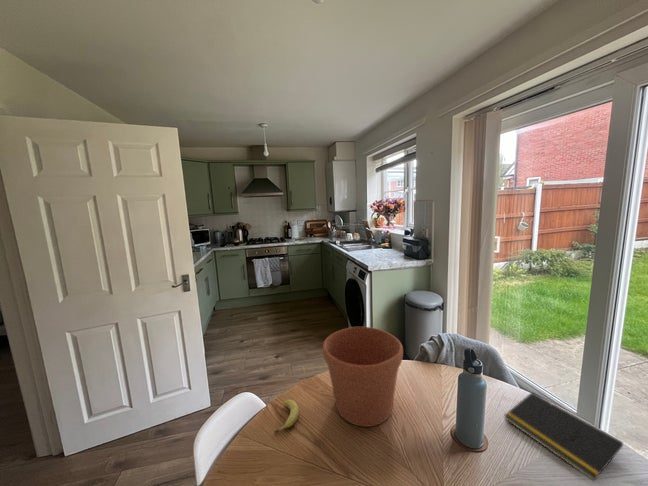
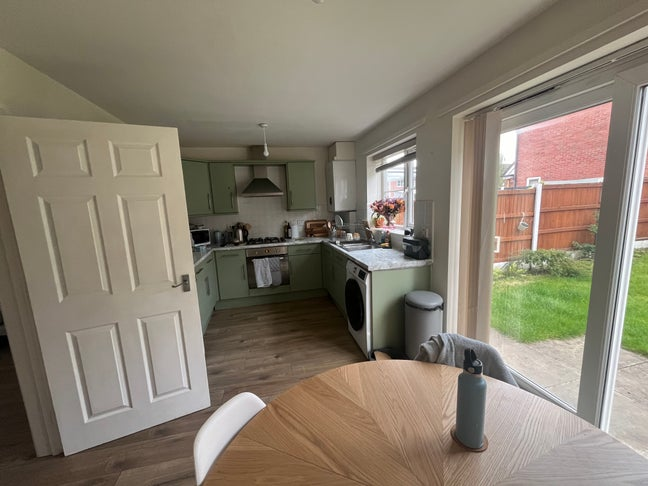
- notepad (558, 429)
- flower pot (362, 374)
- fruit (290, 413)
